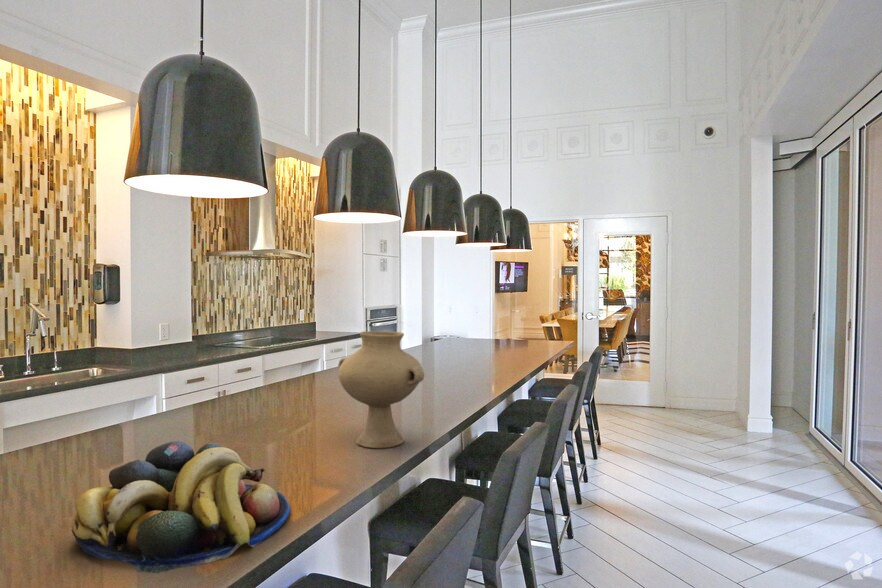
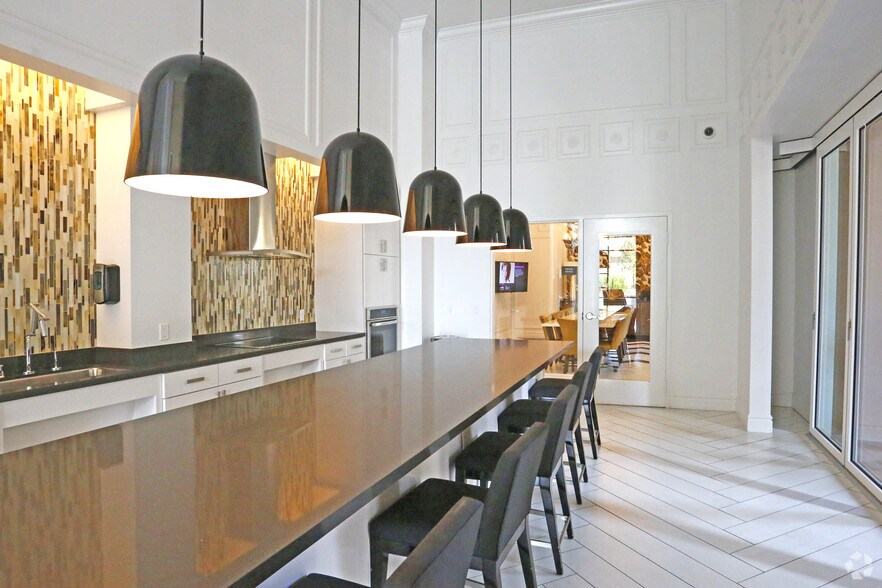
- vase (380, 386)
- fruit bowl (192, 486)
